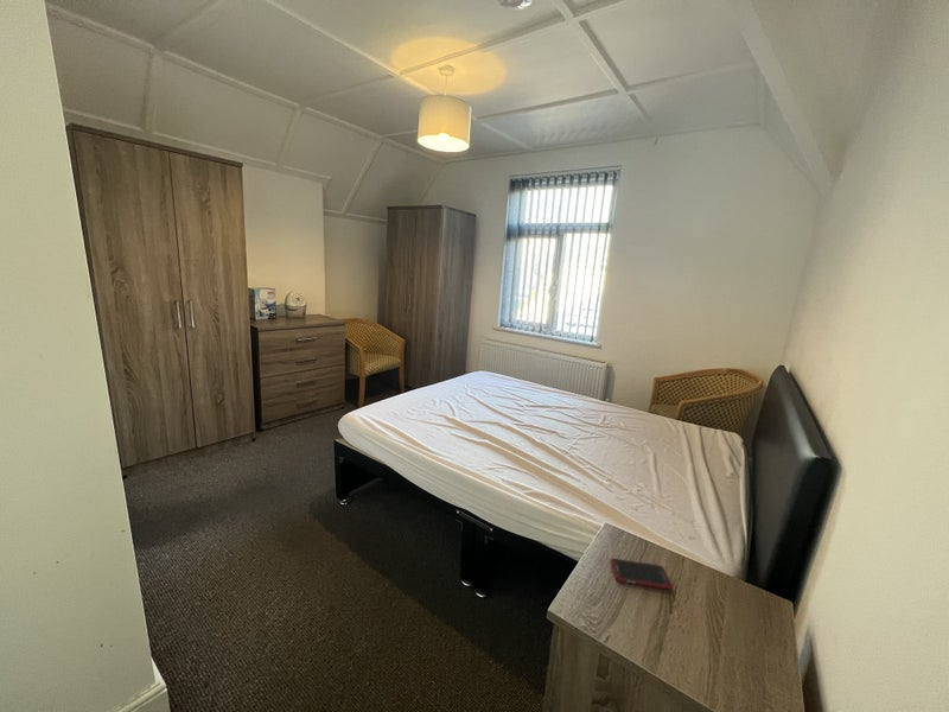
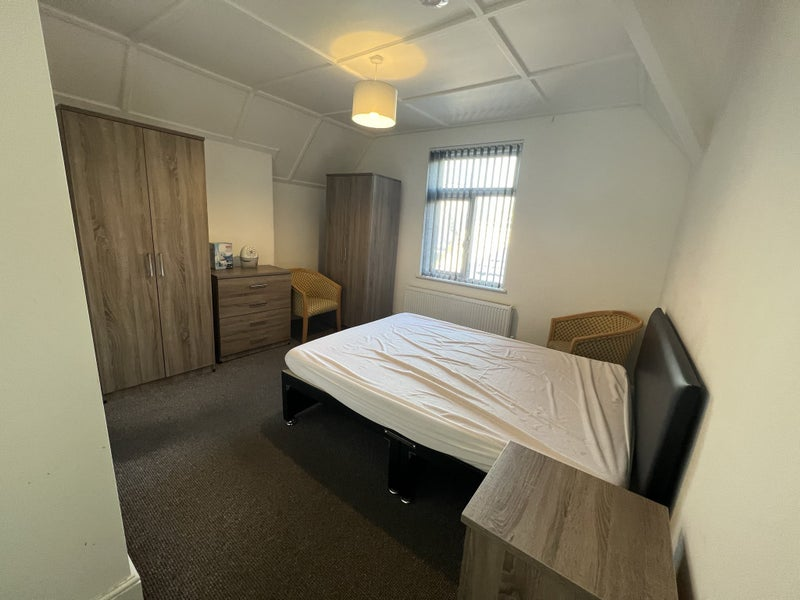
- cell phone (639, 573)
